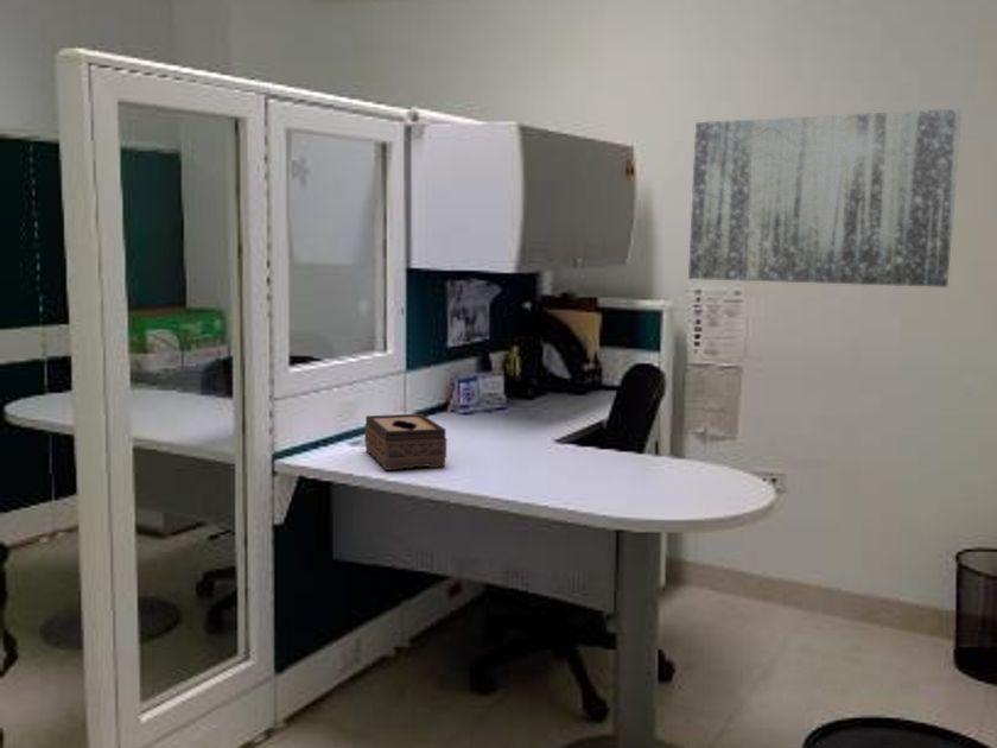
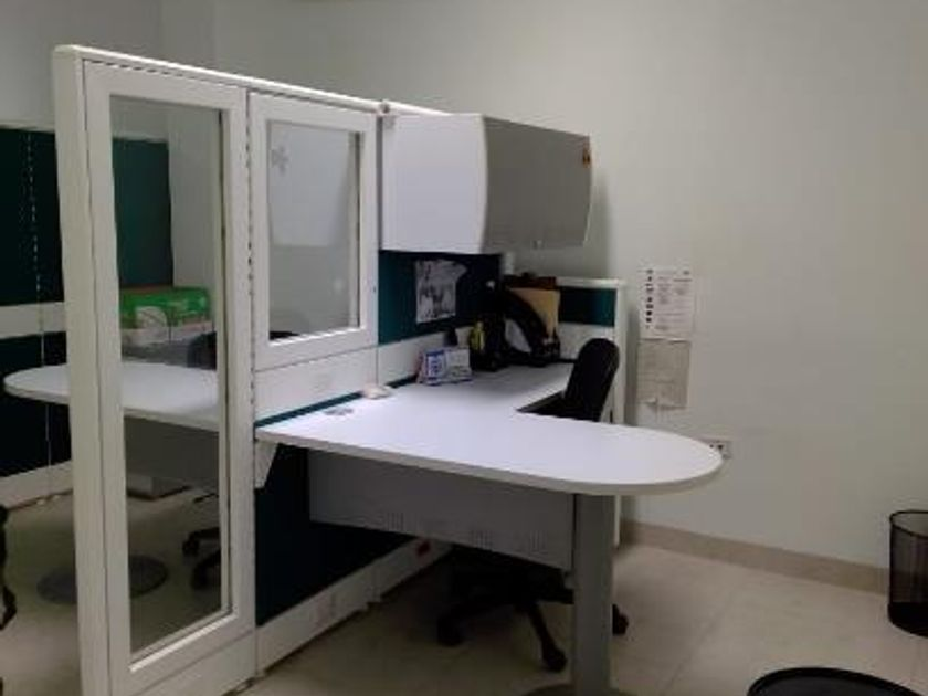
- wall art (814, 199)
- tissue box (404, 439)
